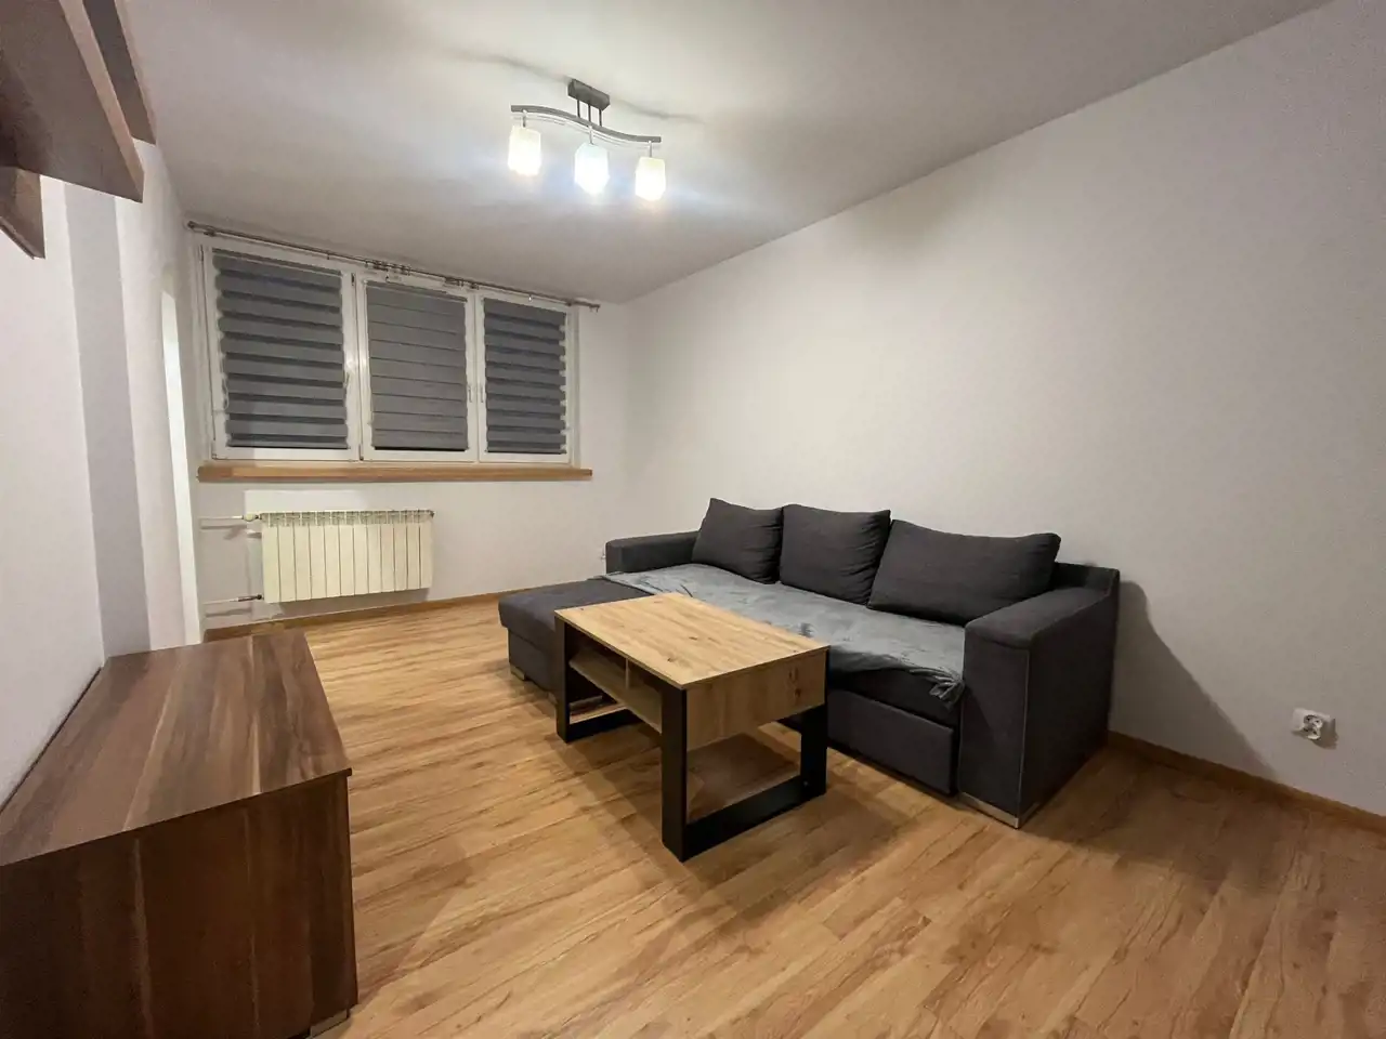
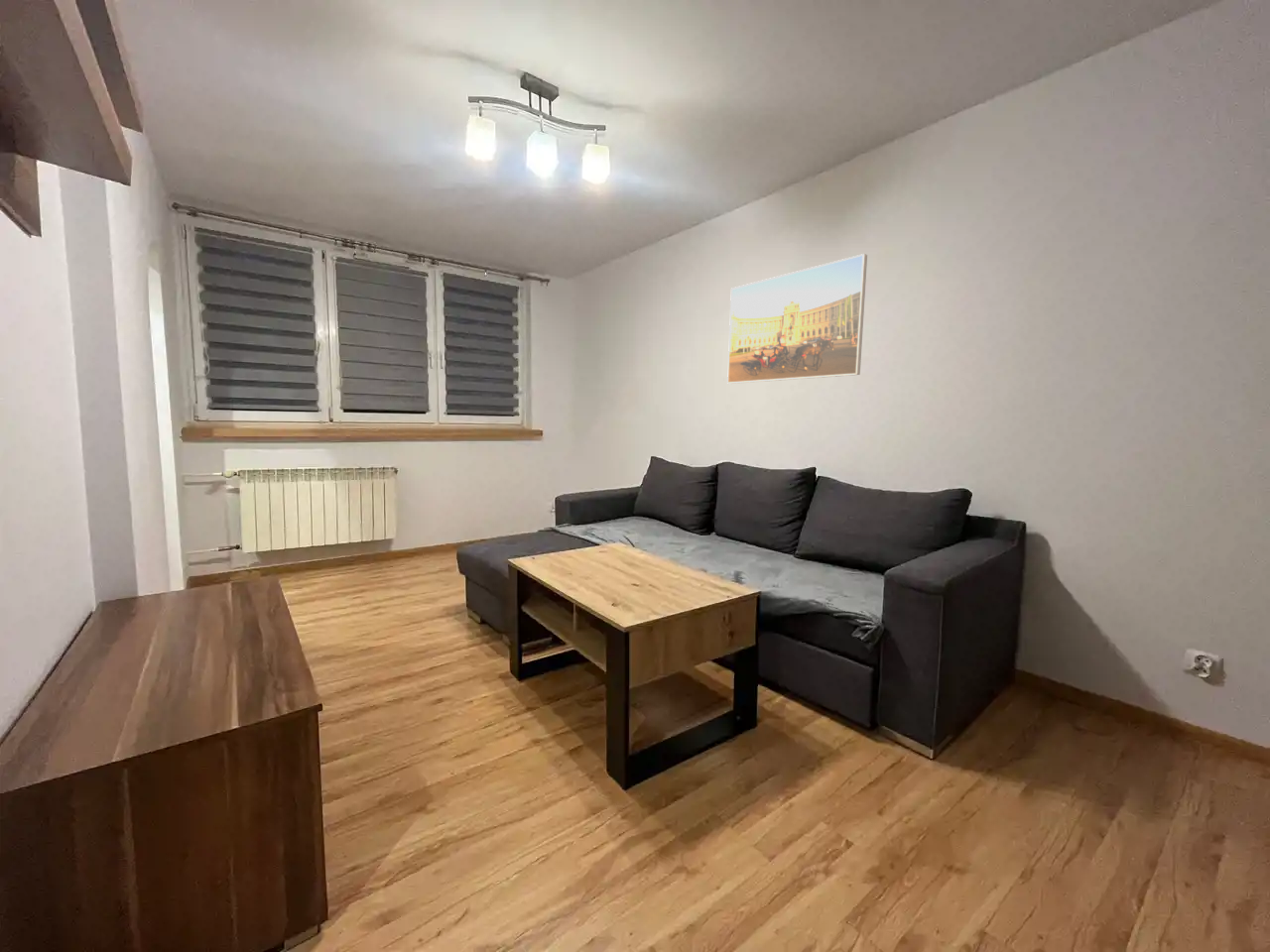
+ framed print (789, 326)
